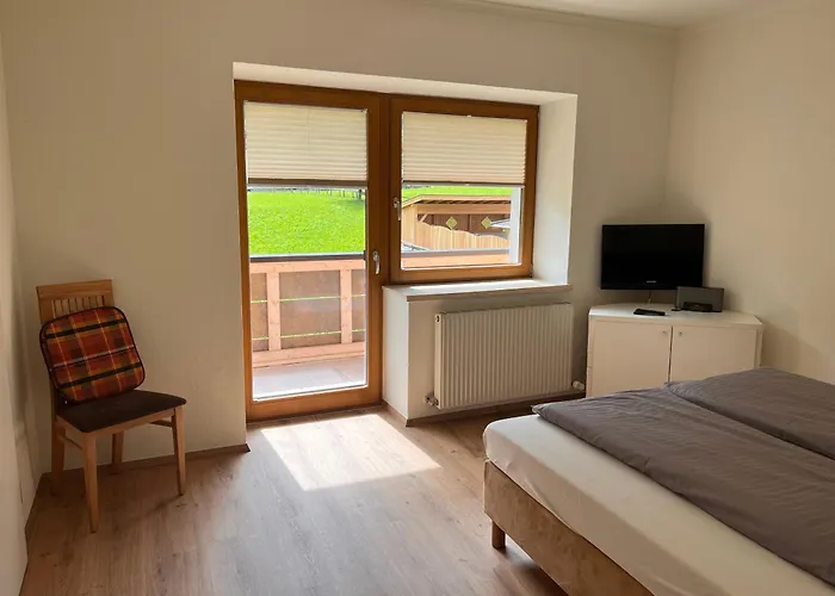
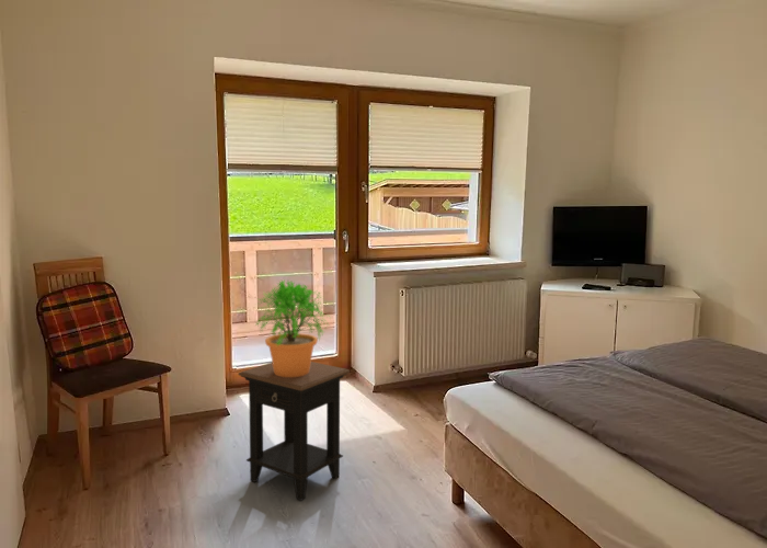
+ potted plant (291, 324)
+ side table (295, 424)
